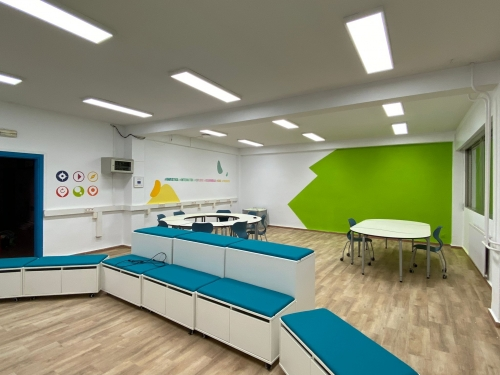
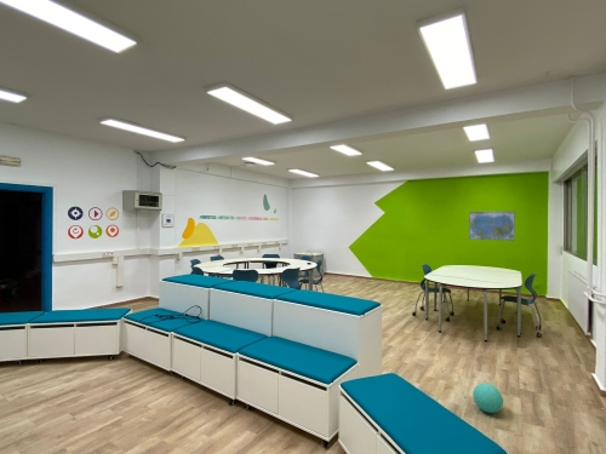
+ world map (491, 225)
+ ball (487, 397)
